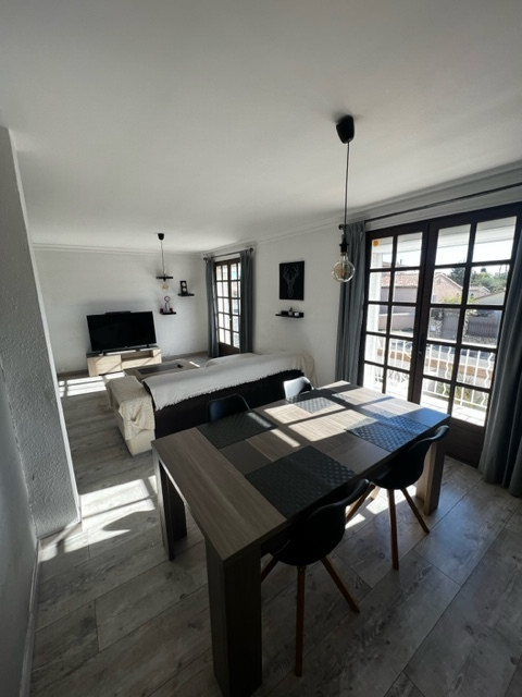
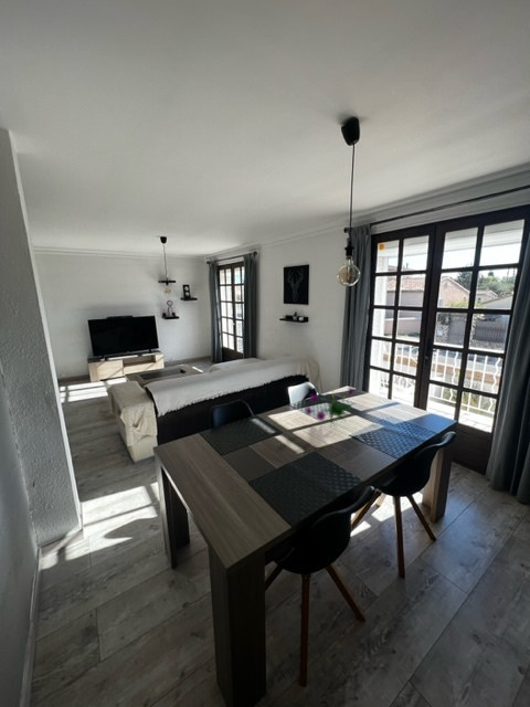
+ flower (330, 407)
